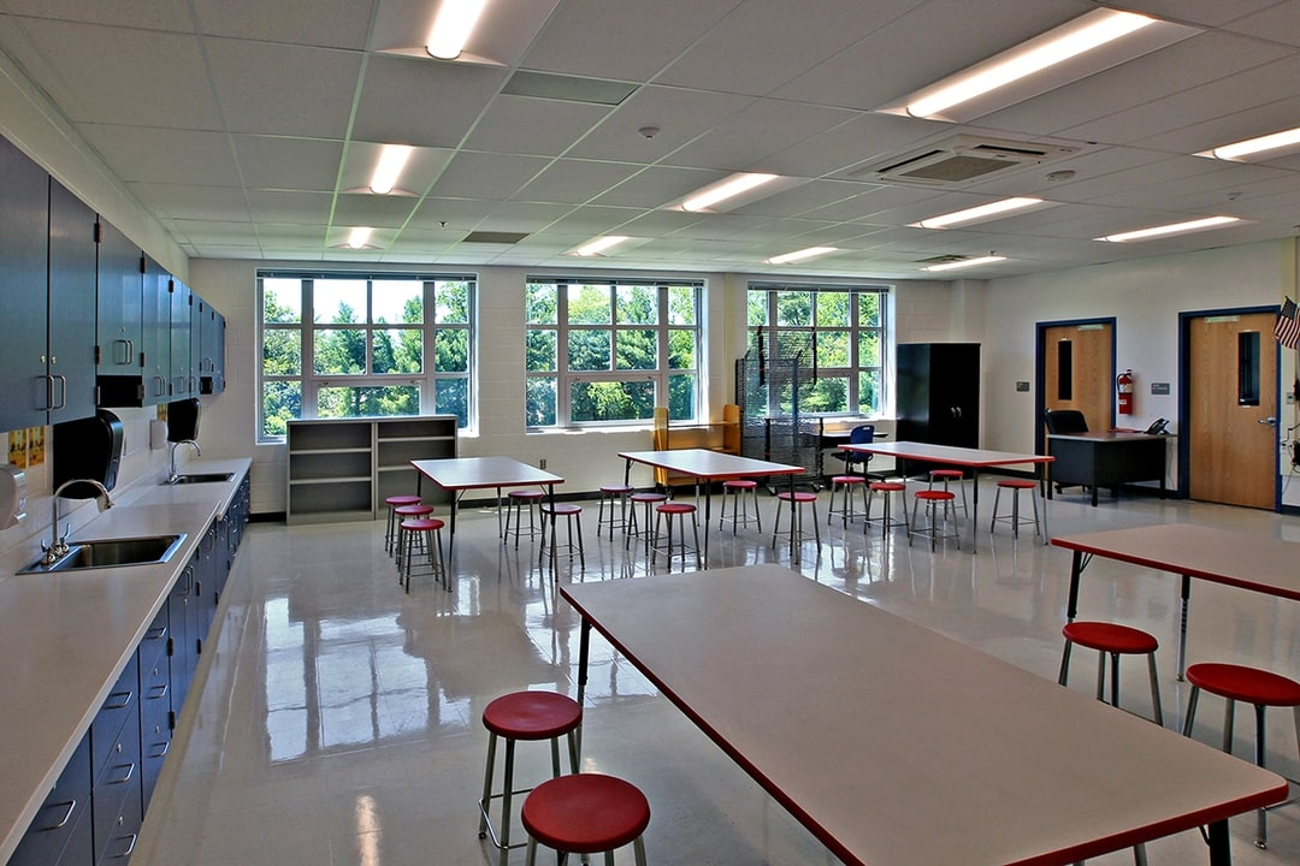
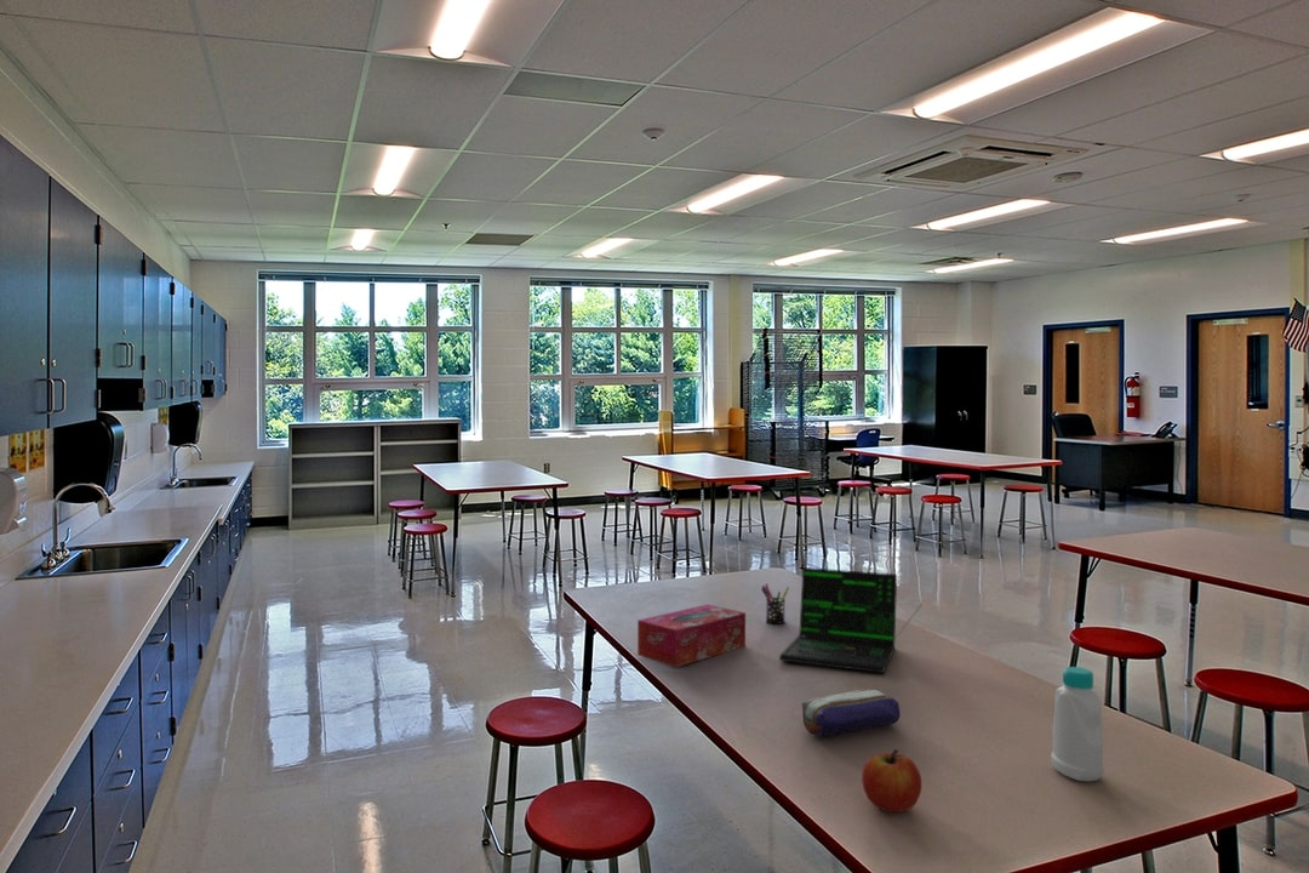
+ tissue box (692, 633)
+ laptop (852, 616)
+ apple (891, 778)
+ bottle (1078, 721)
+ pen holder (774, 603)
+ pencil case (851, 712)
